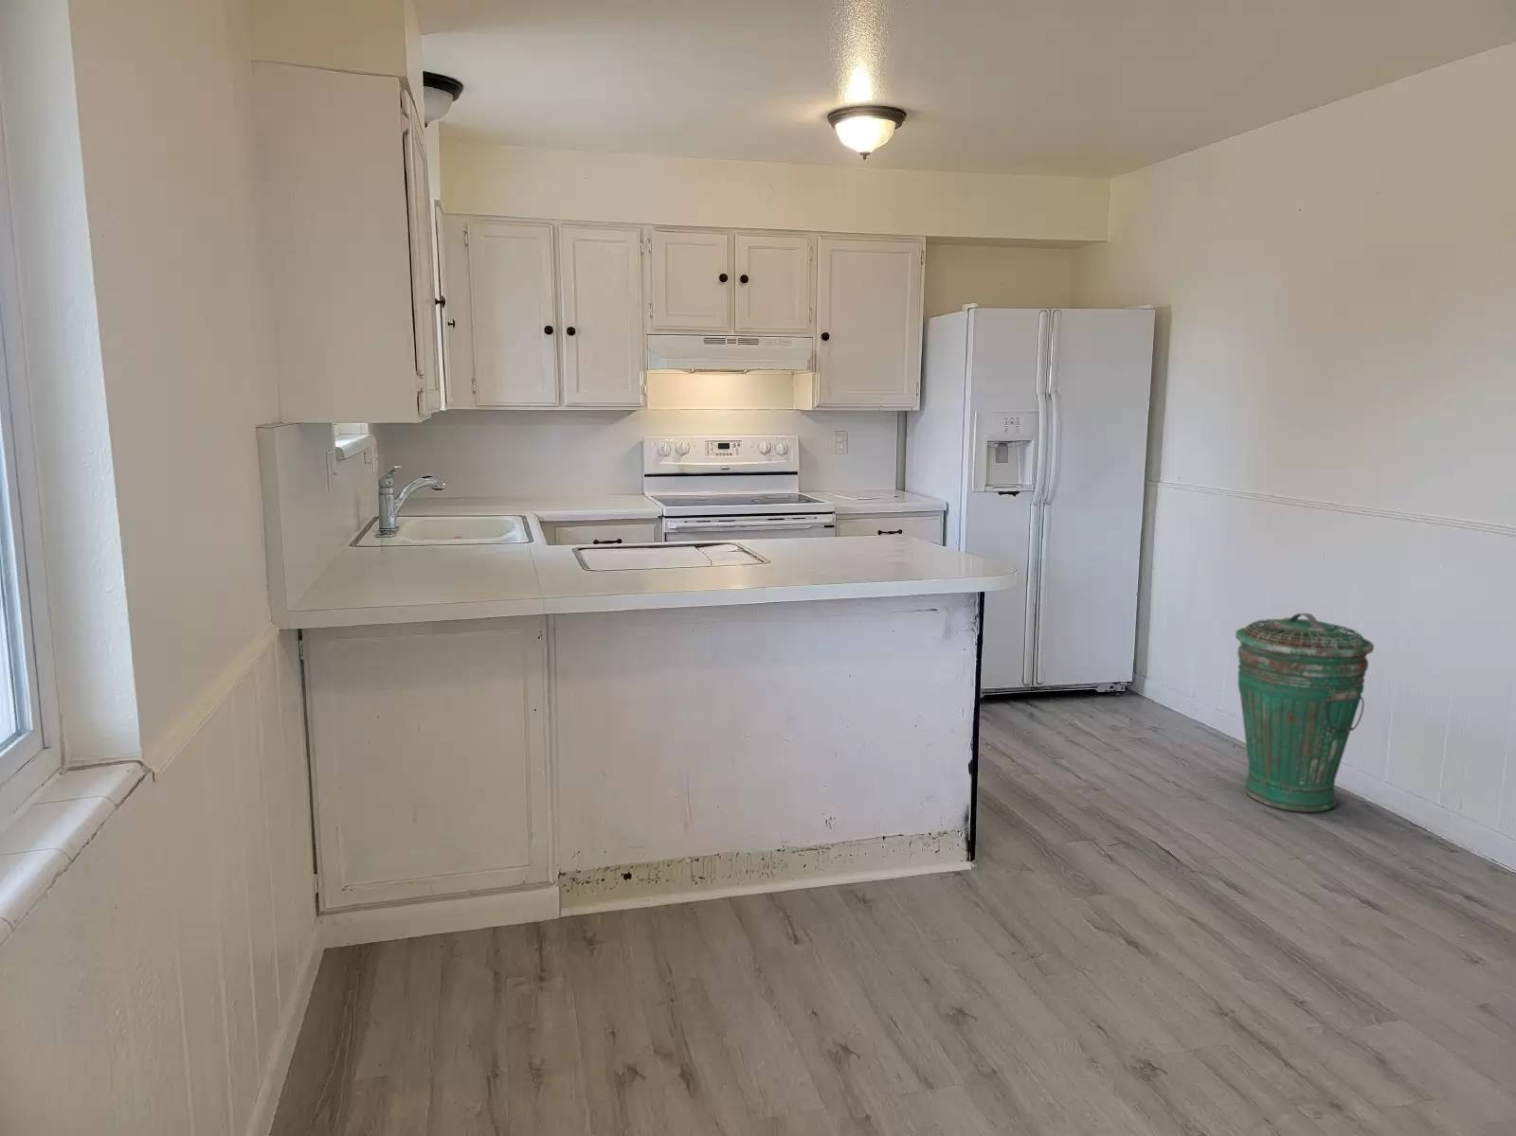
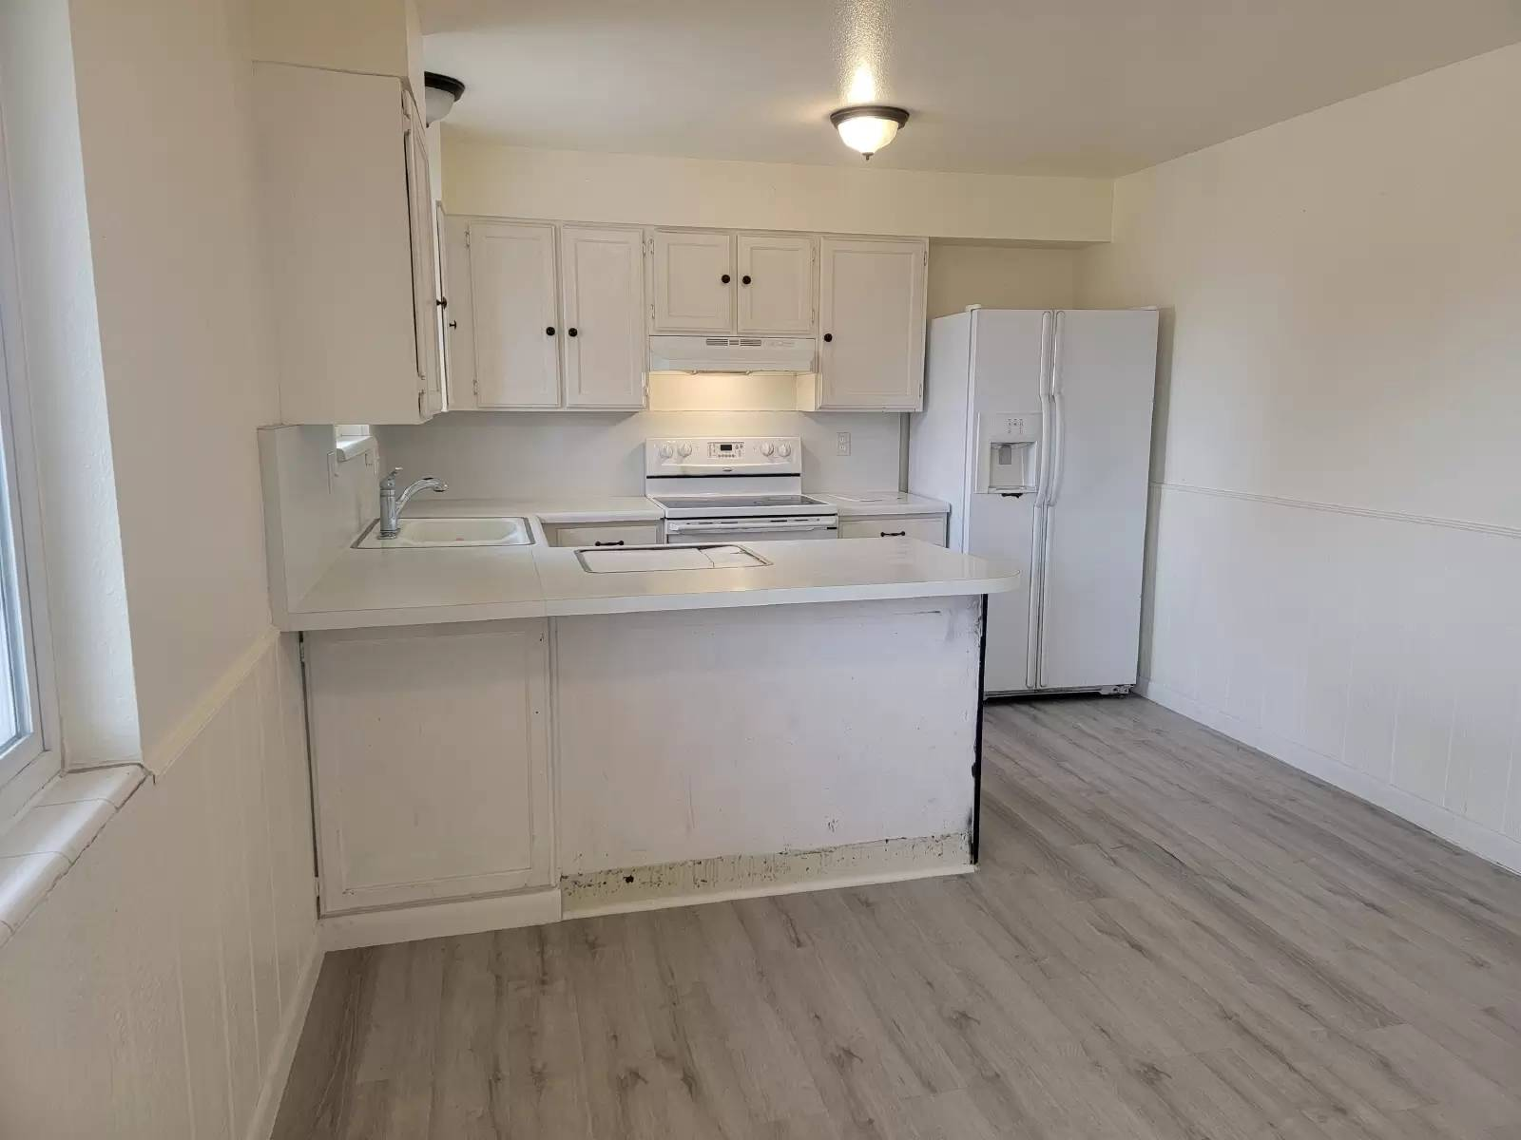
- trash can (1296, 706)
